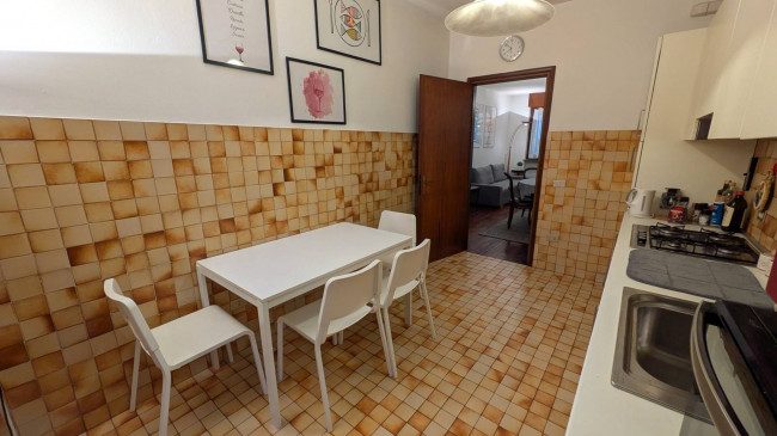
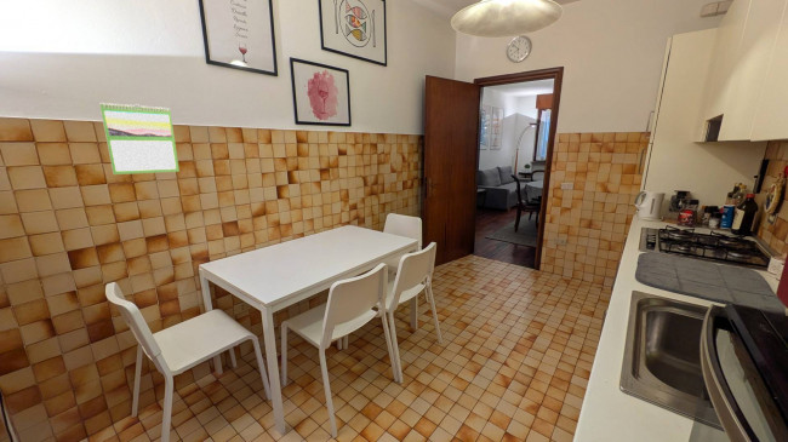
+ calendar (142, 139)
